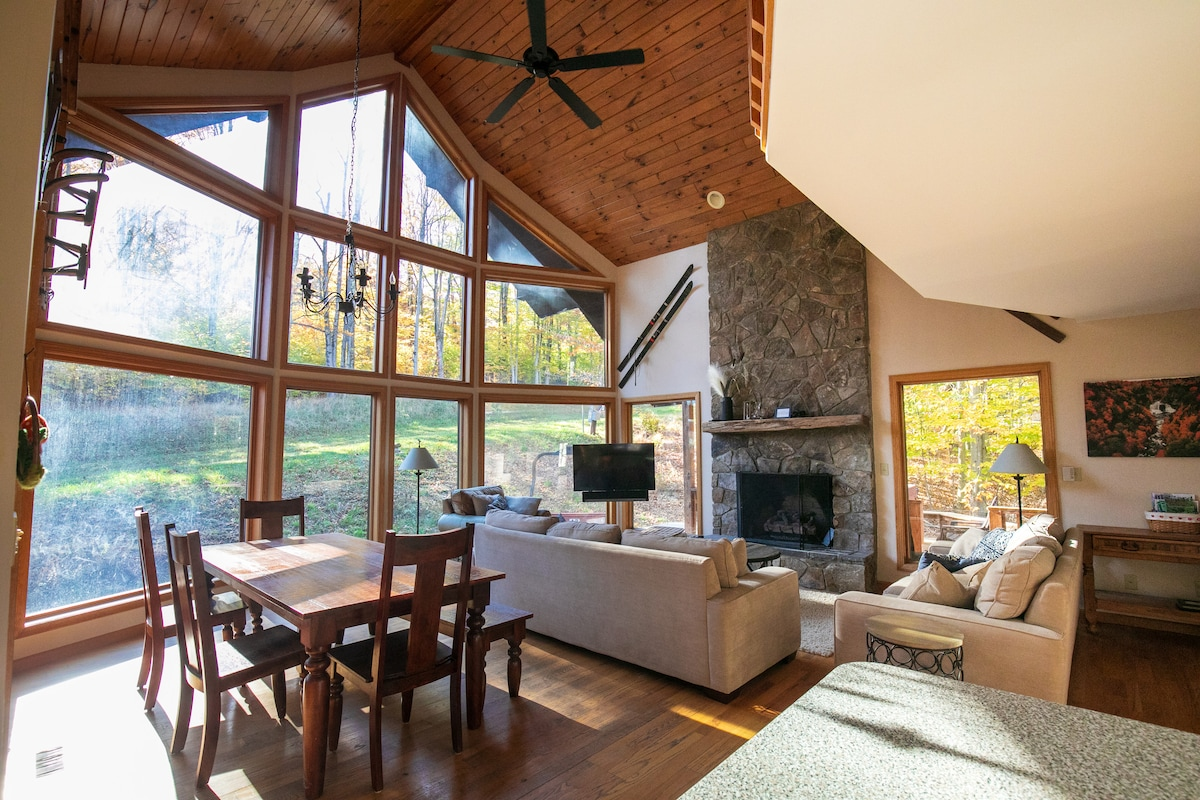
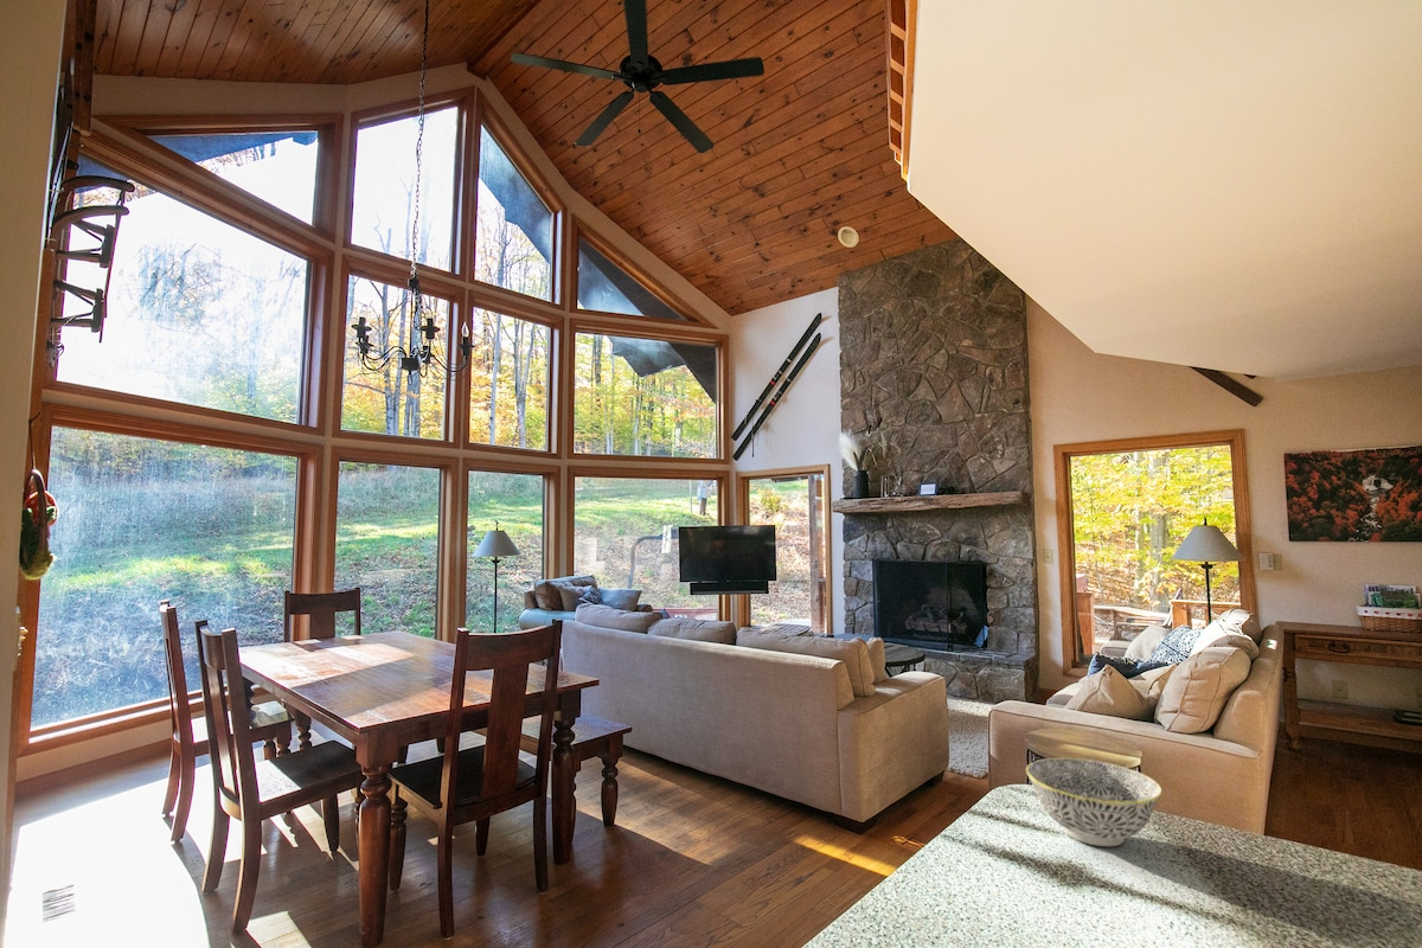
+ bowl (1091, 805)
